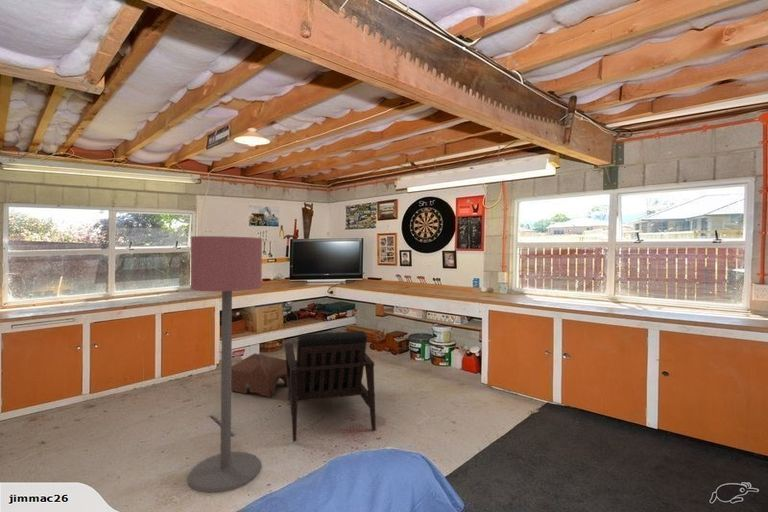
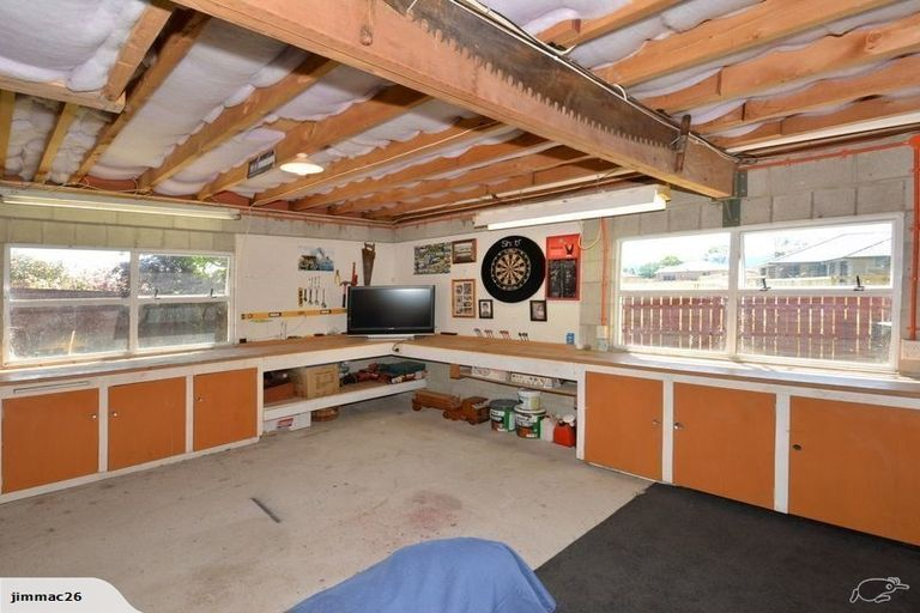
- stool (261, 374)
- armchair (327, 369)
- floor lamp (226, 355)
